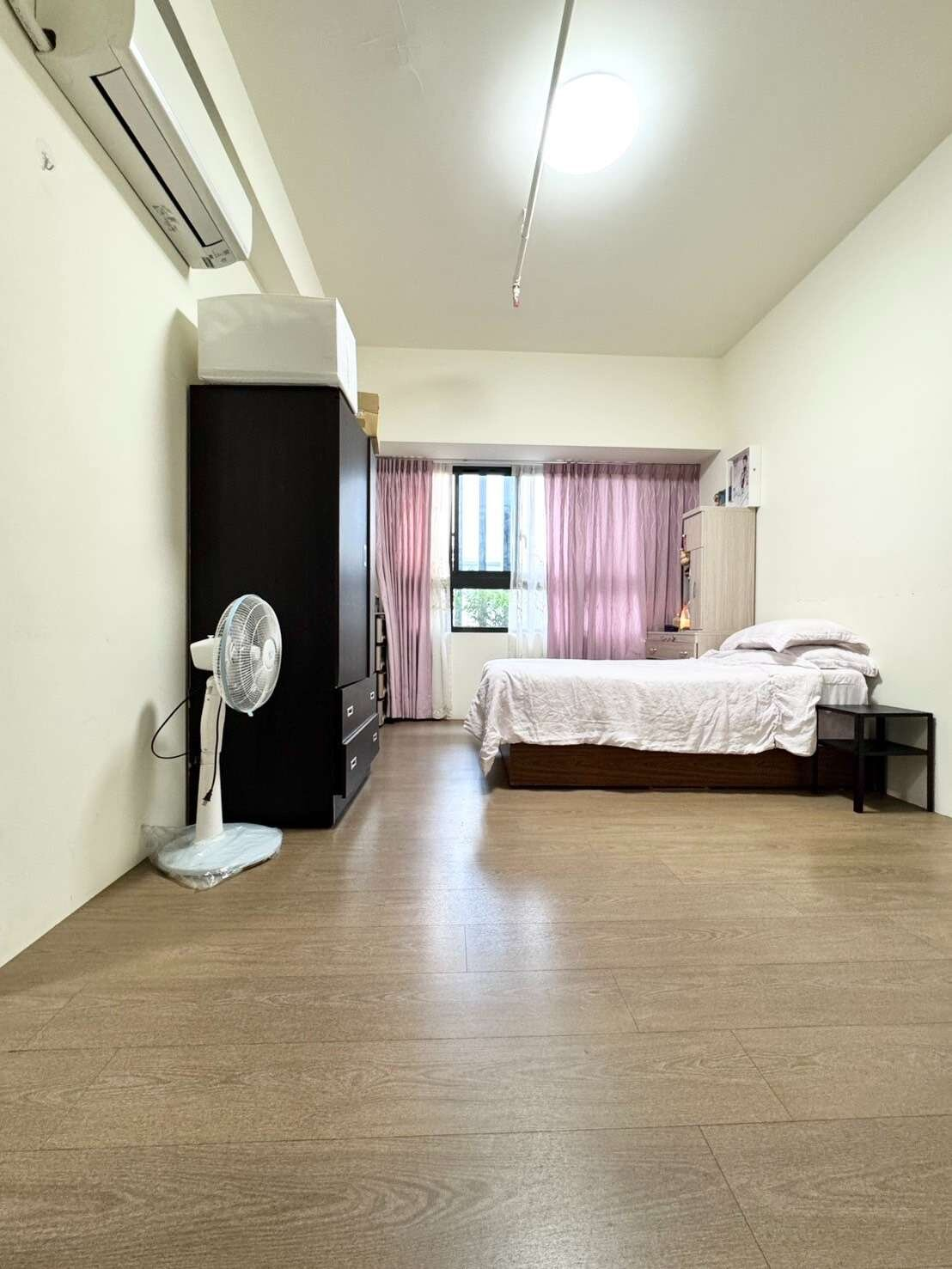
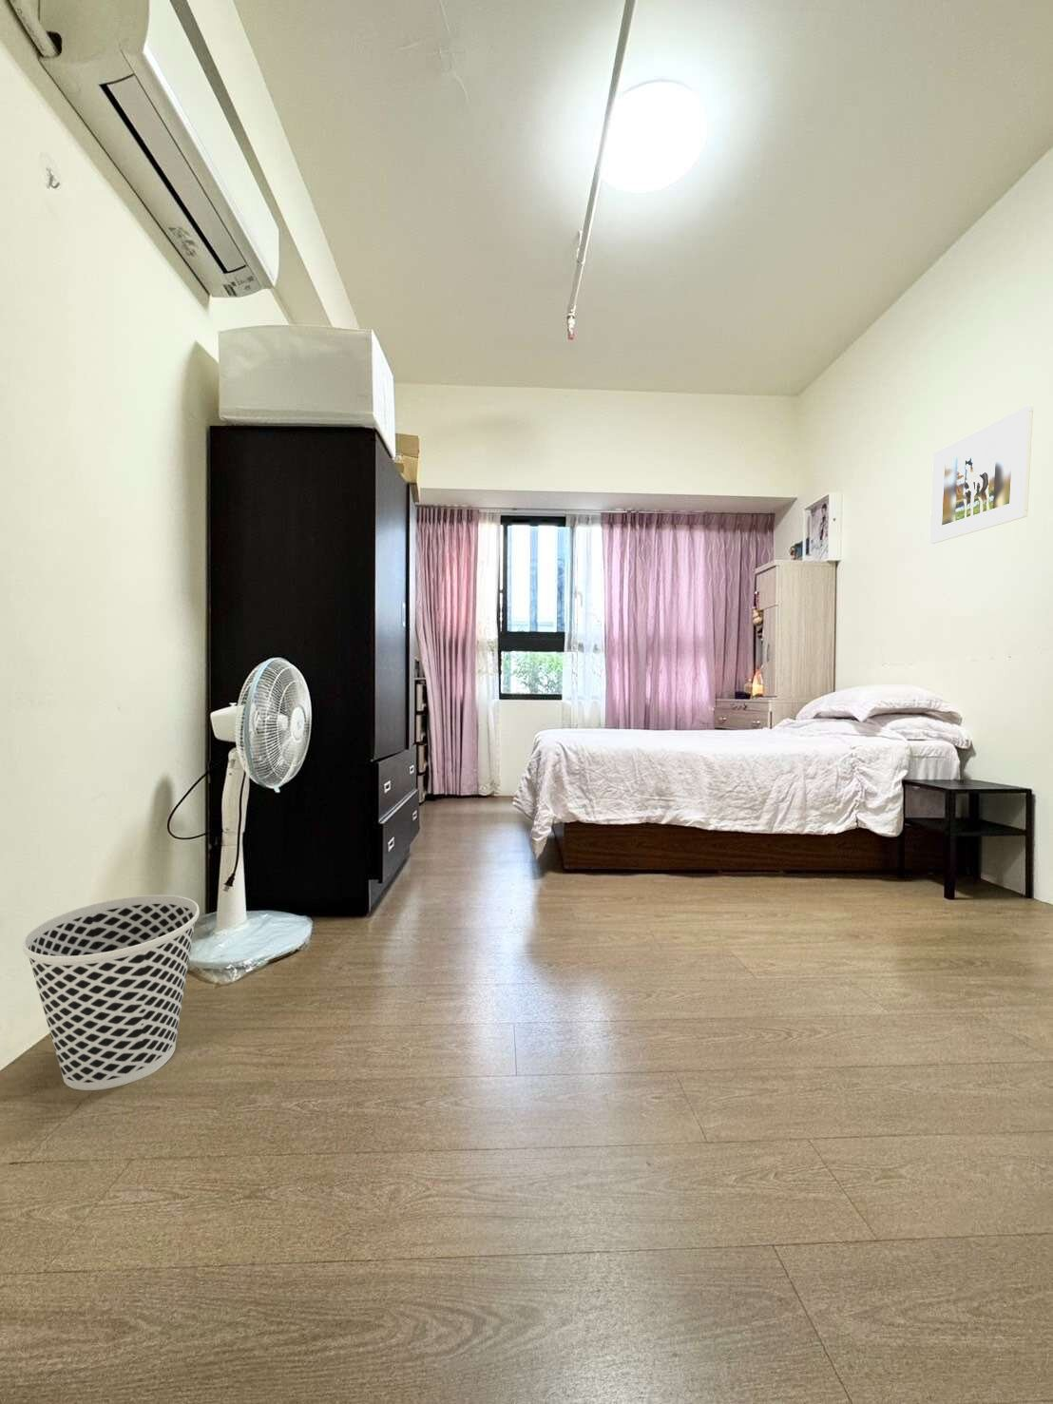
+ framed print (976, 481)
+ wastebasket (118, 991)
